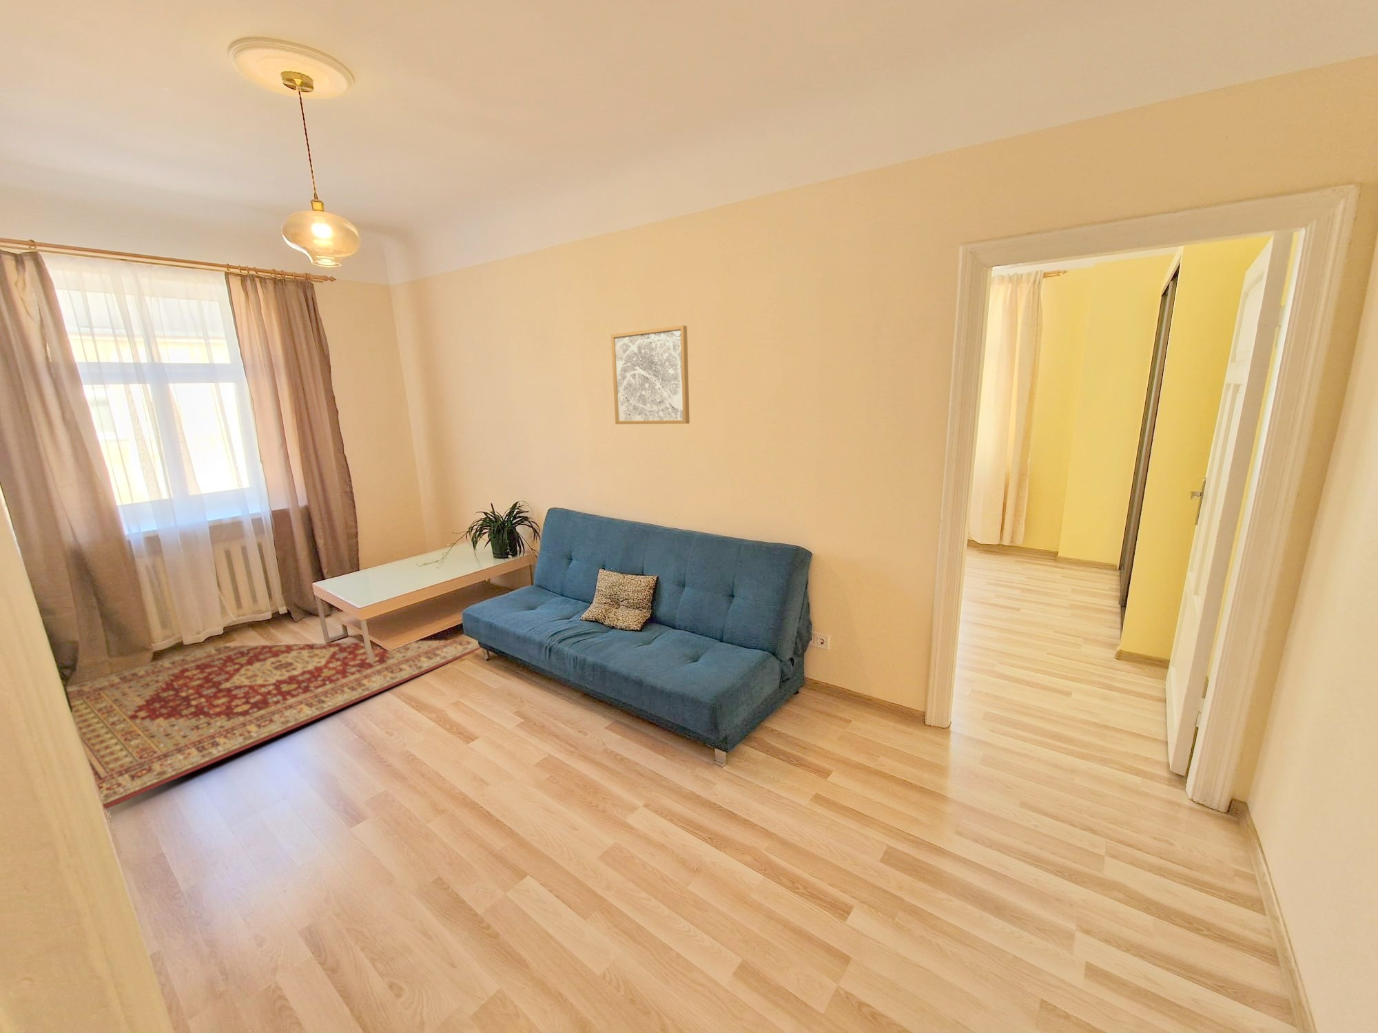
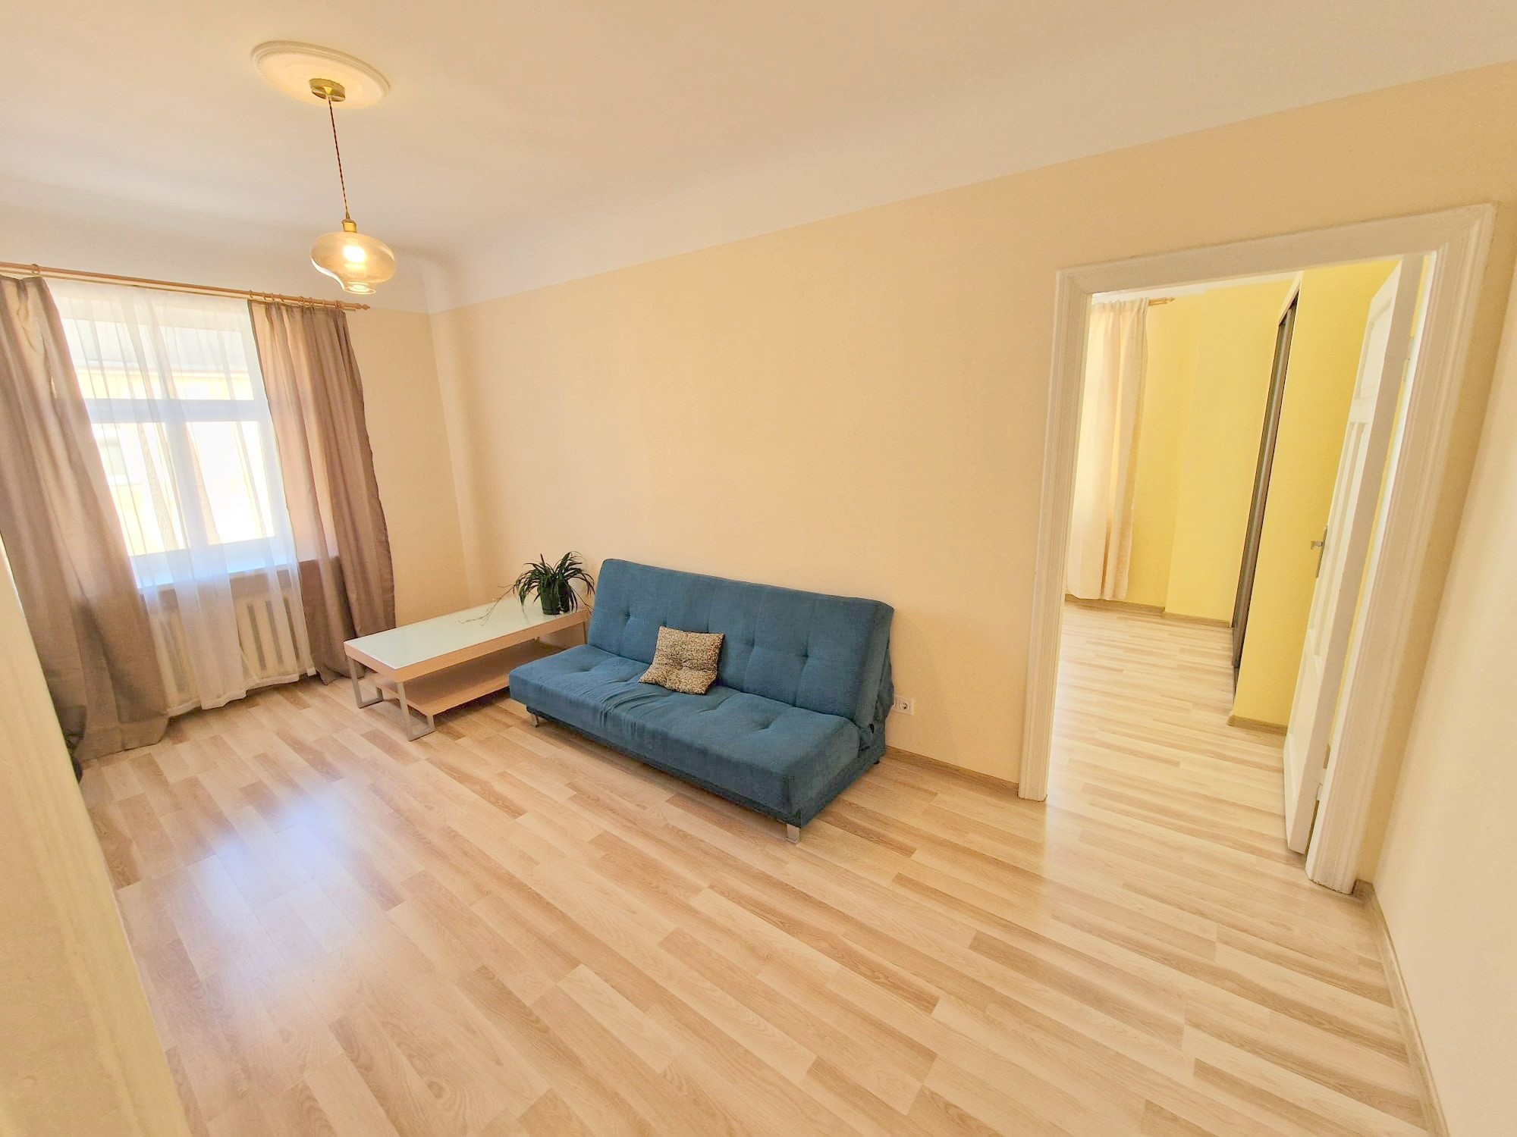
- wall art (649, 378)
- rug (284, 666)
